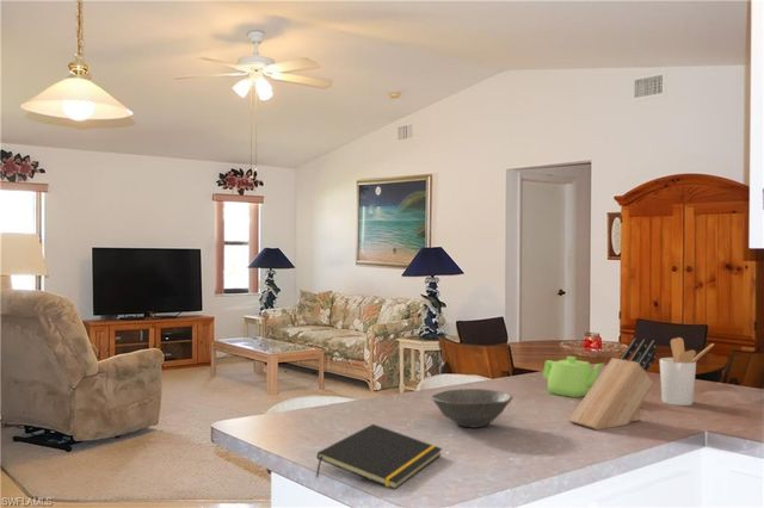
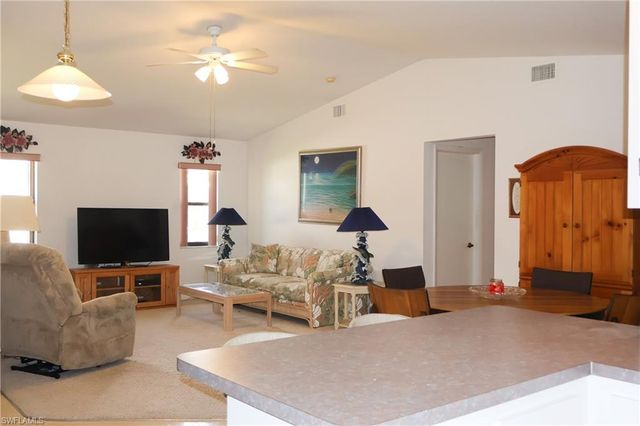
- bowl (470, 408)
- notepad (382, 453)
- teapot (573, 374)
- utensil holder (686, 371)
- knife block (616, 380)
